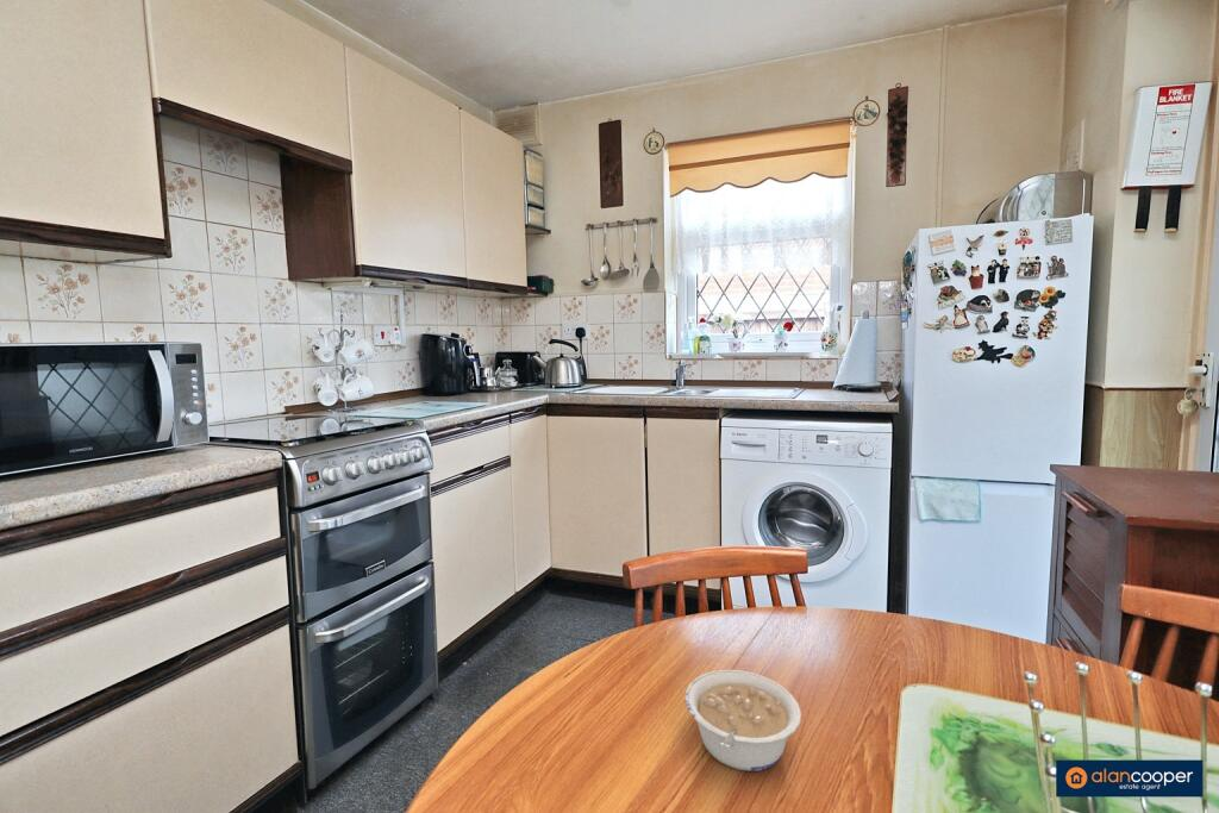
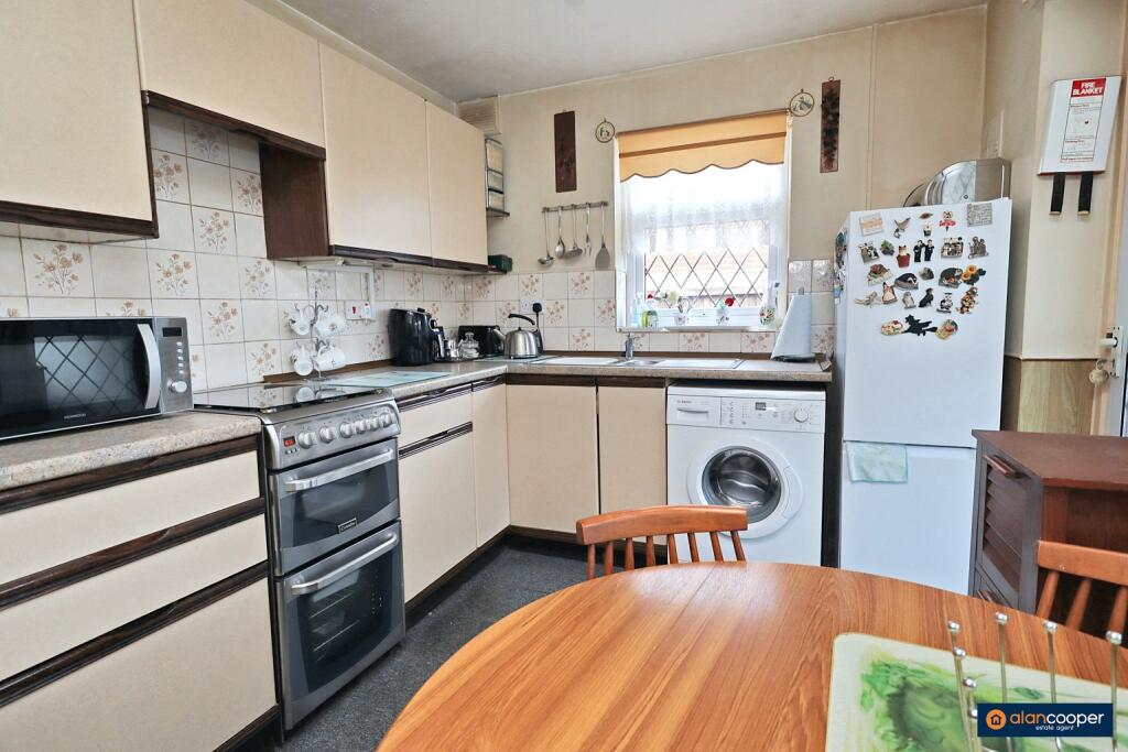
- legume (743, 721)
